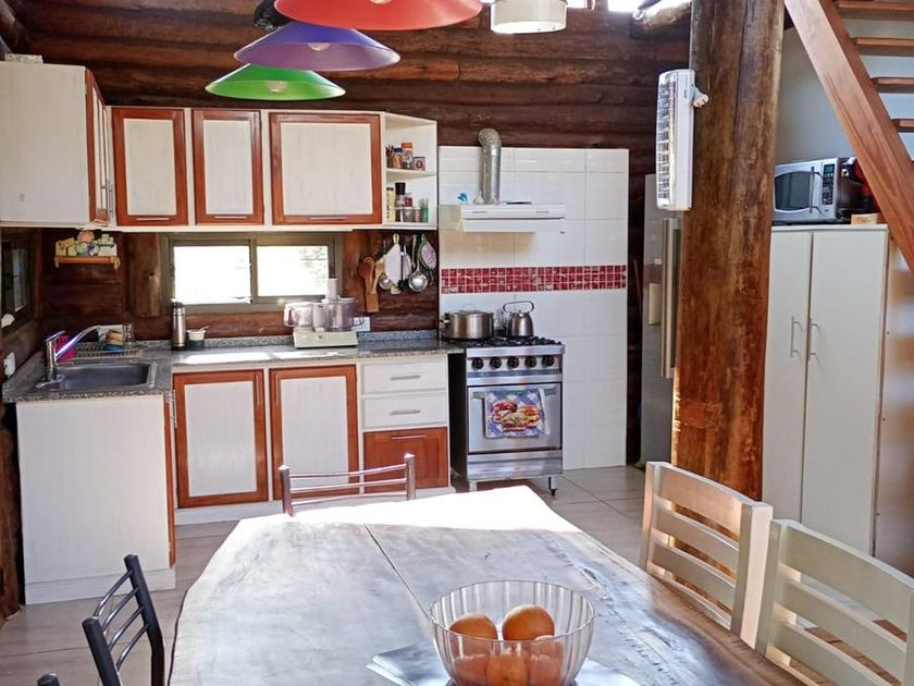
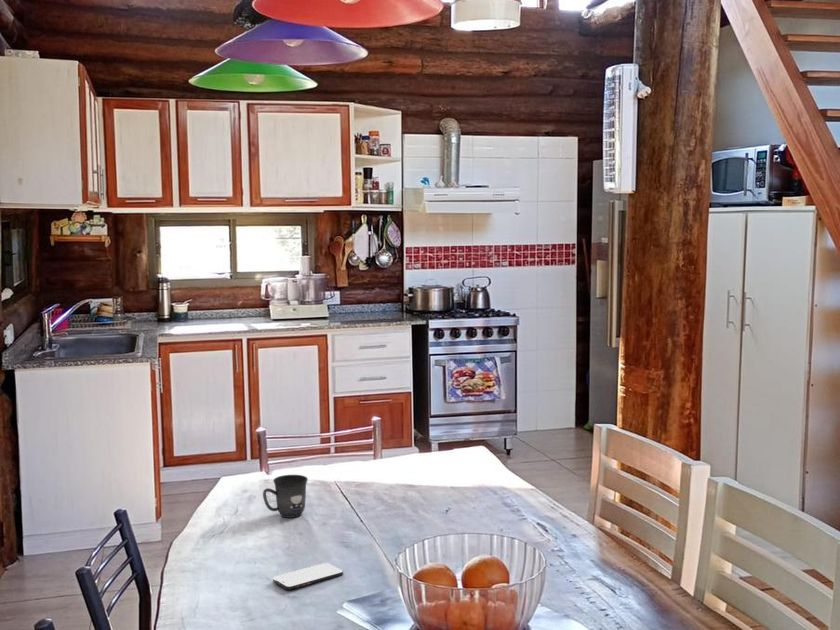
+ mug (285, 497)
+ smartphone (308, 575)
